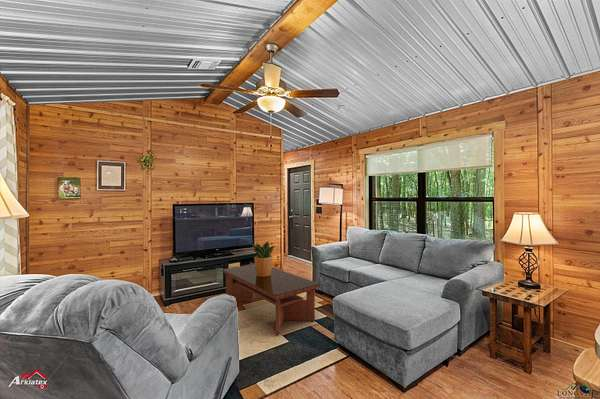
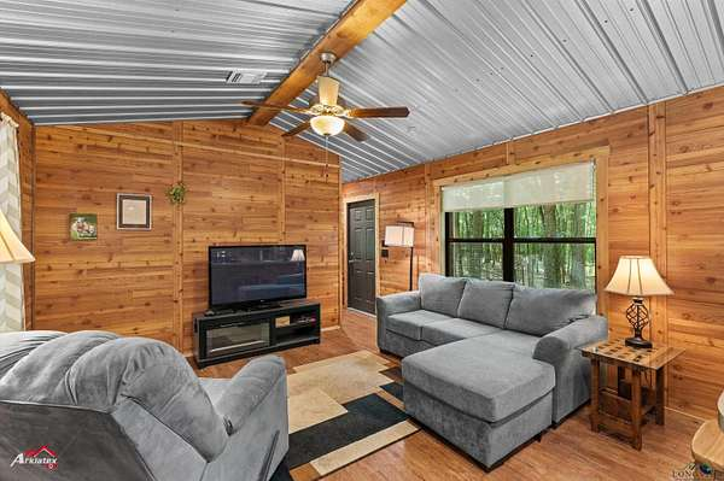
- coffee table (266, 292)
- potted plant (261, 258)
